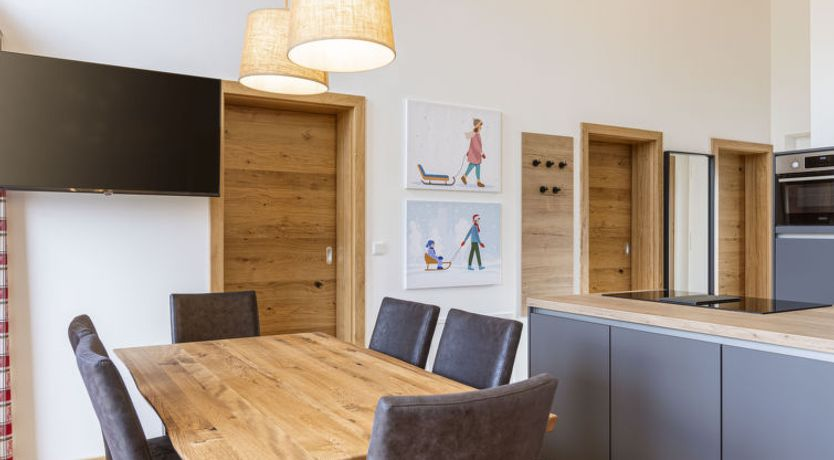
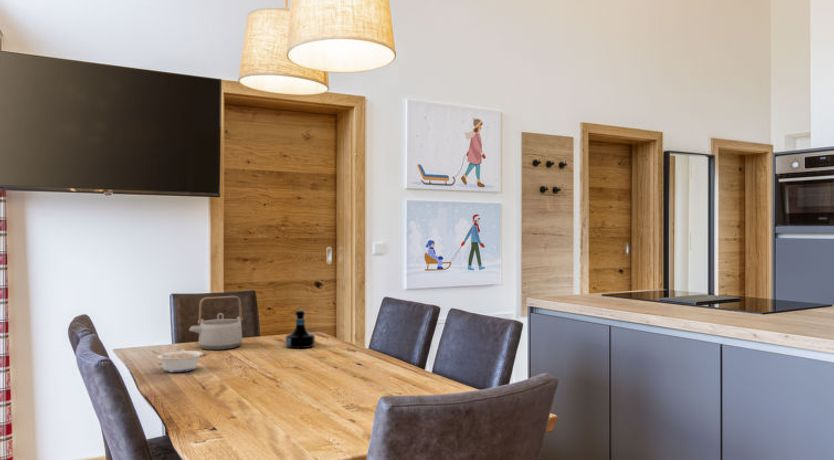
+ legume (178, 360)
+ teapot (216, 321)
+ tequila bottle (300, 328)
